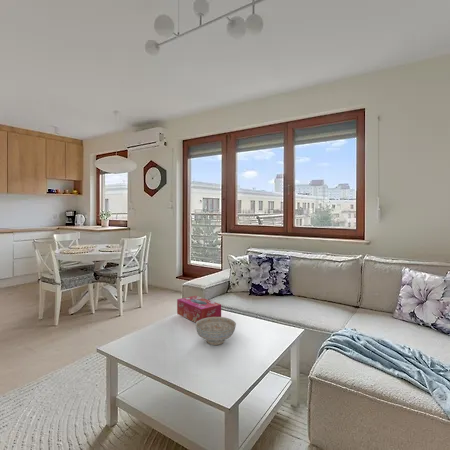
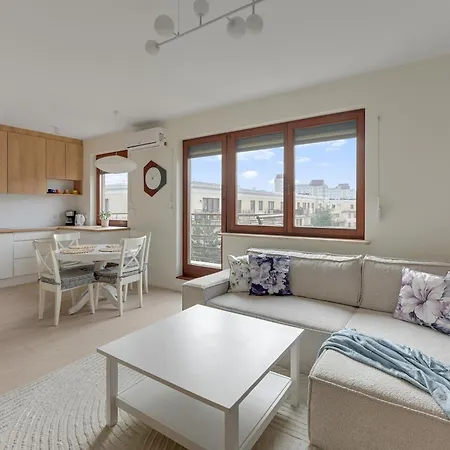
- tissue box (198, 309)
- decorative bowl (215, 332)
